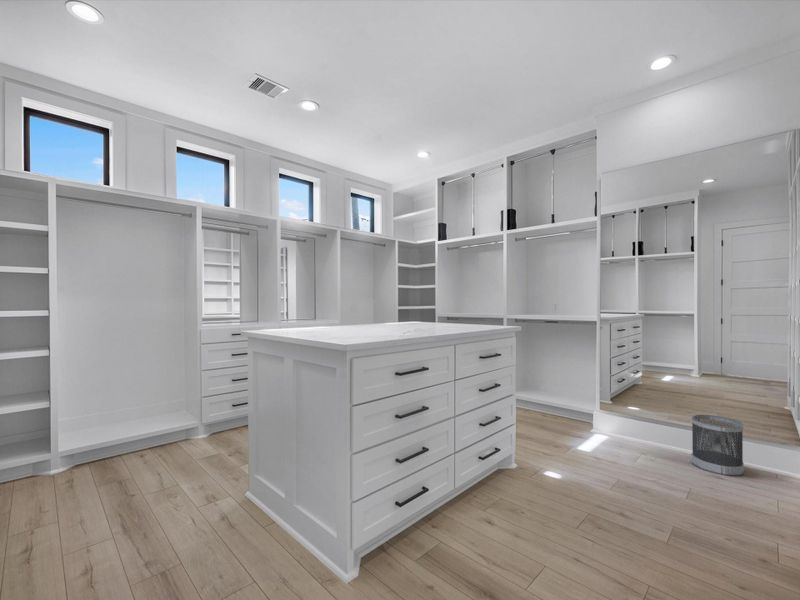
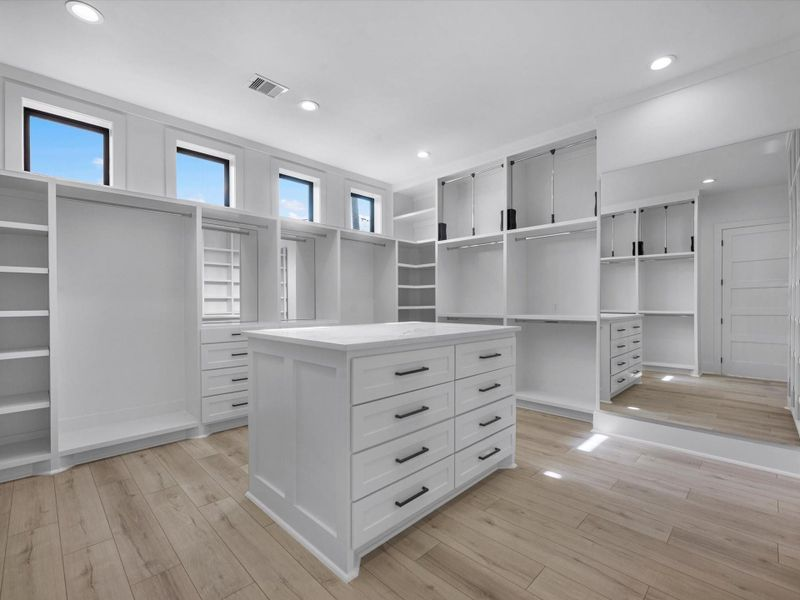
- wastebasket (716, 443)
